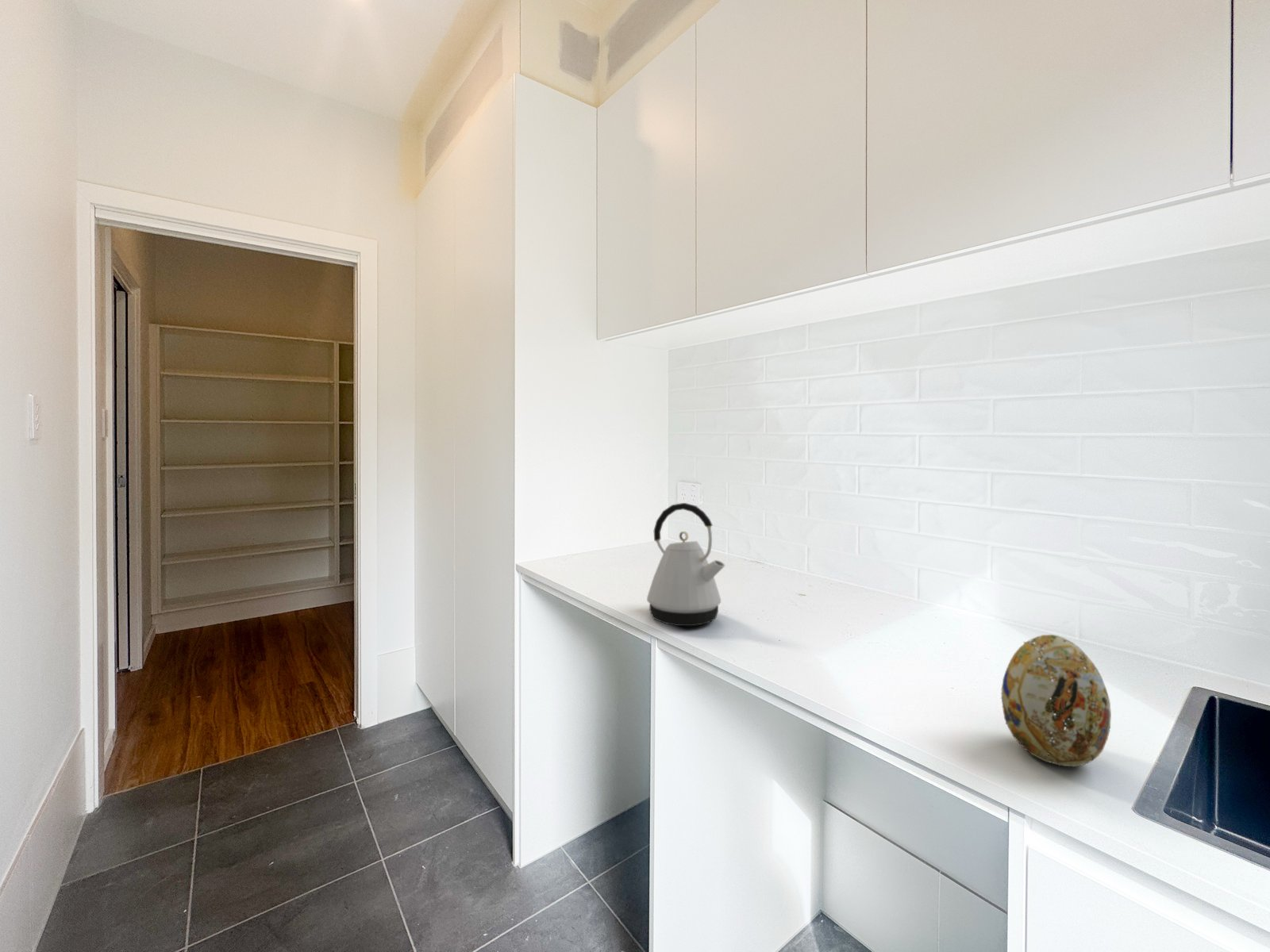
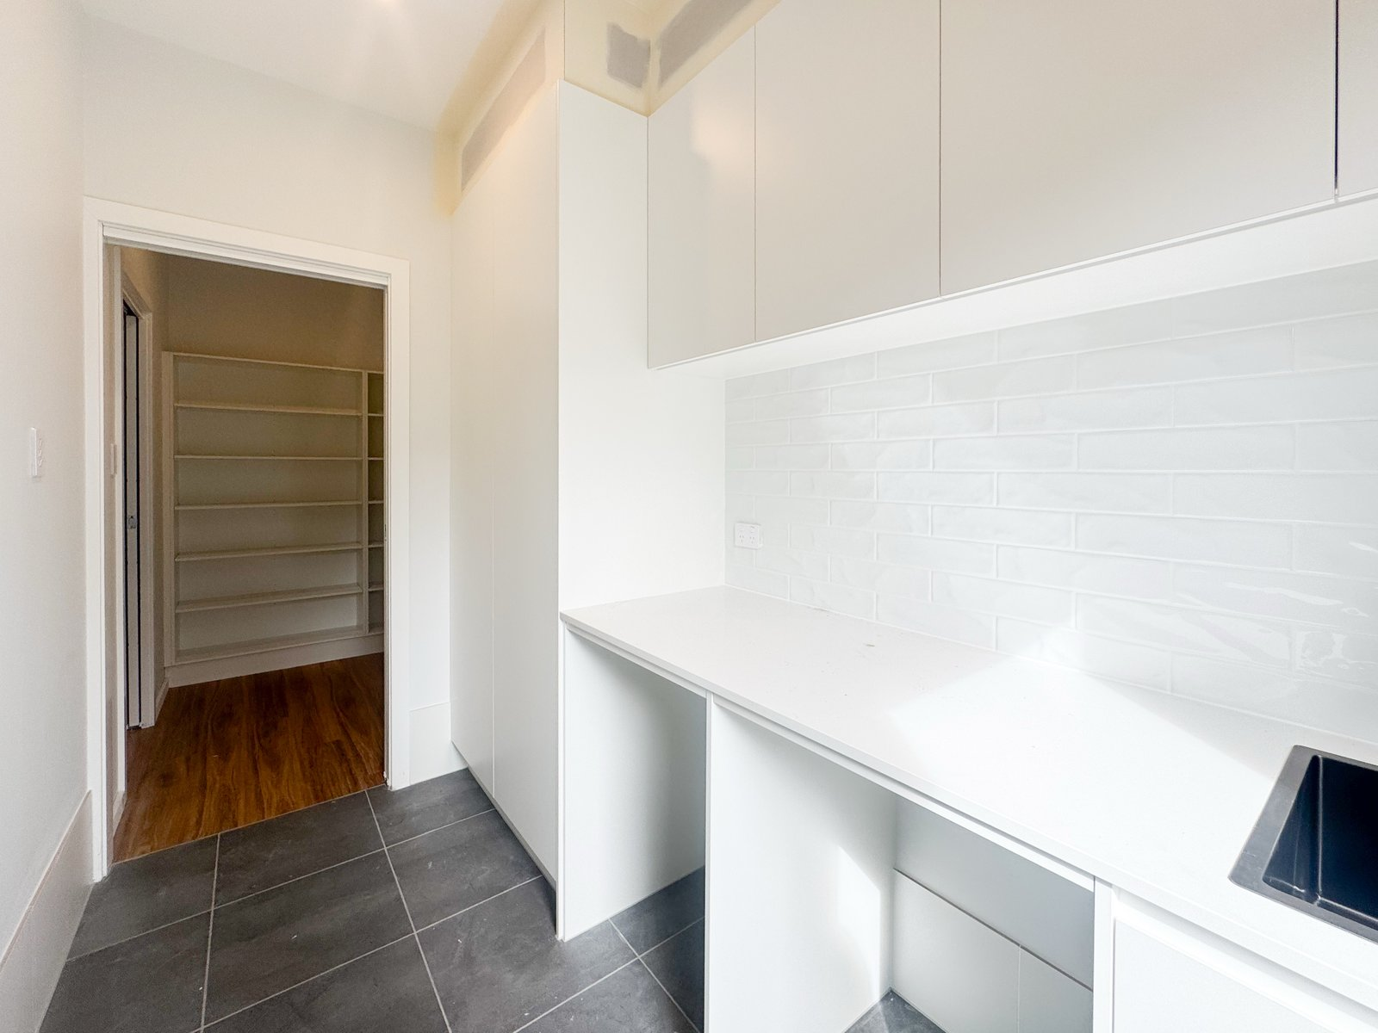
- kettle (685, 561)
- decorative egg (1053, 695)
